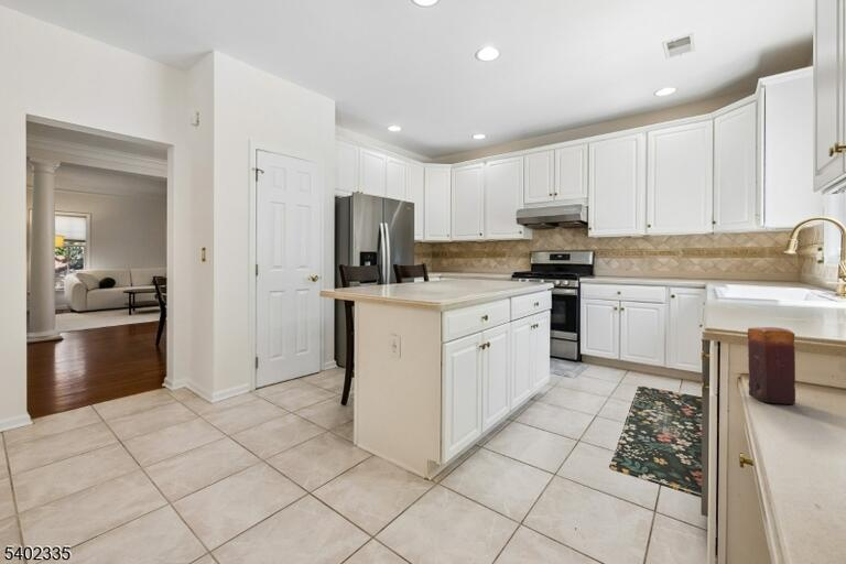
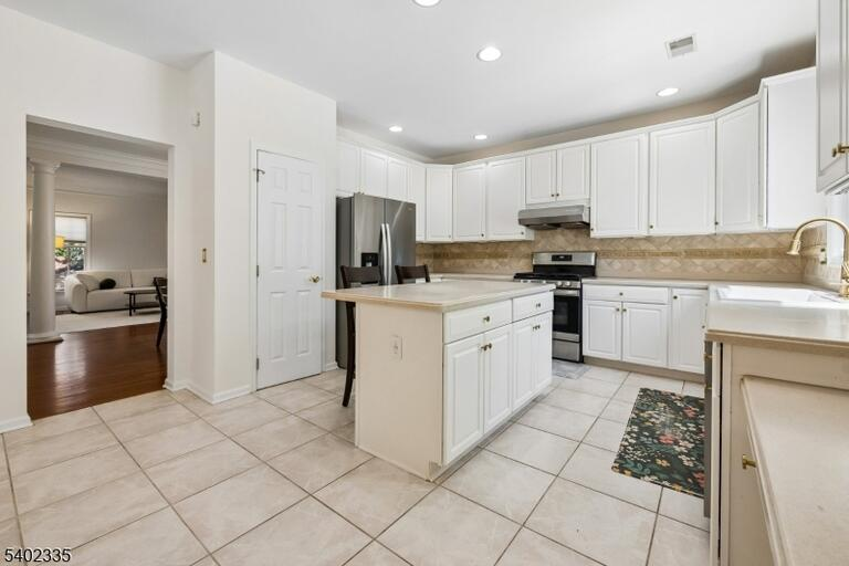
- candle (770, 364)
